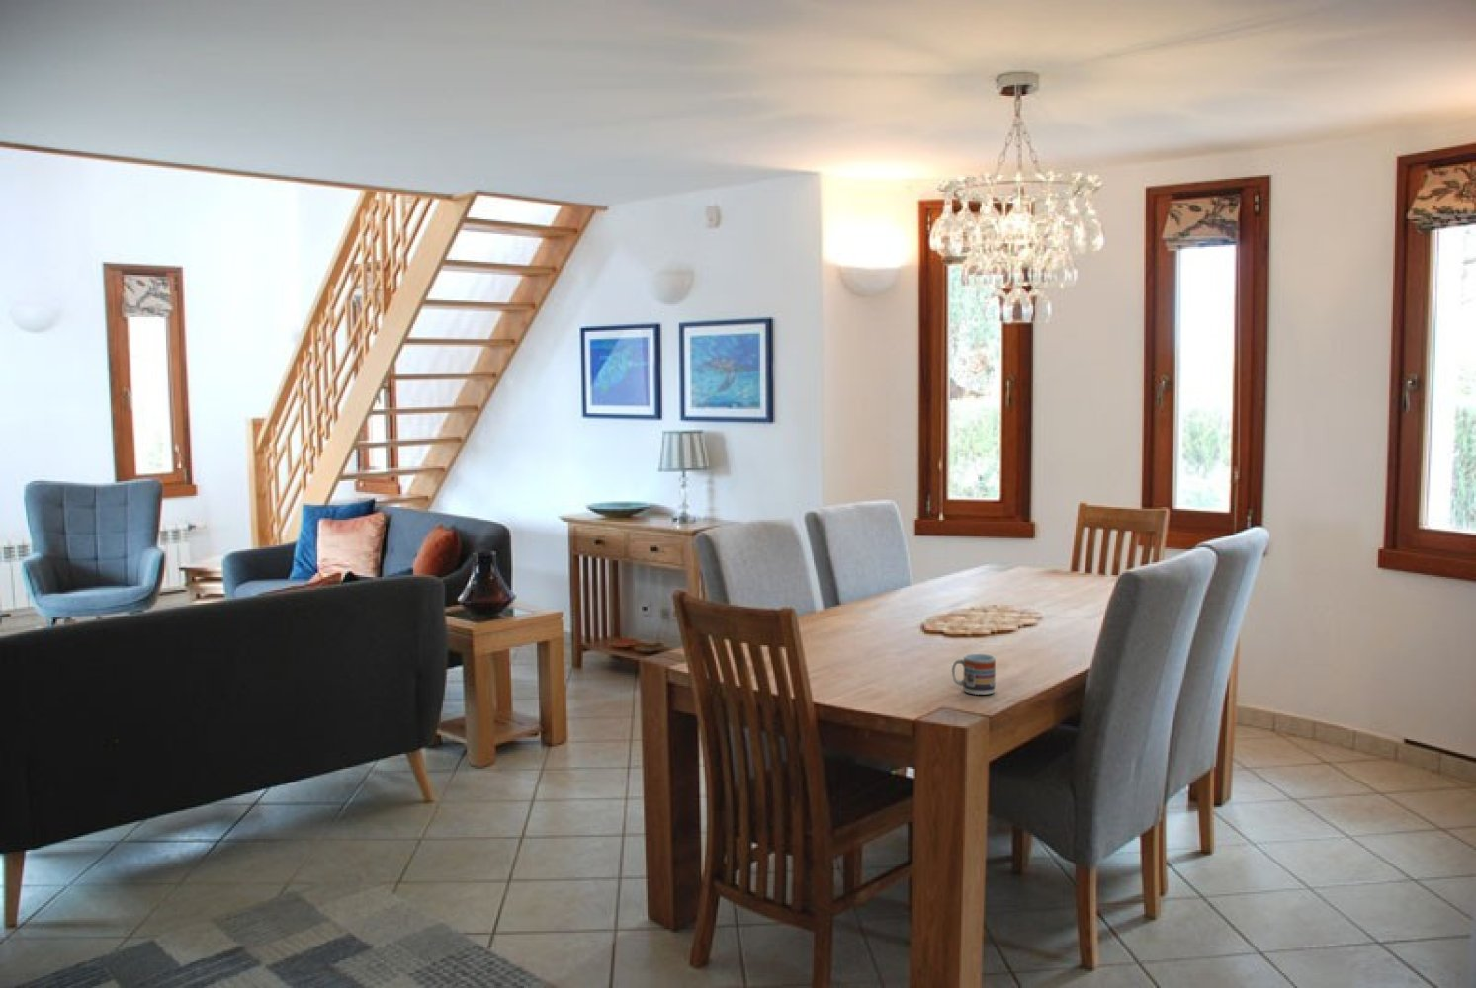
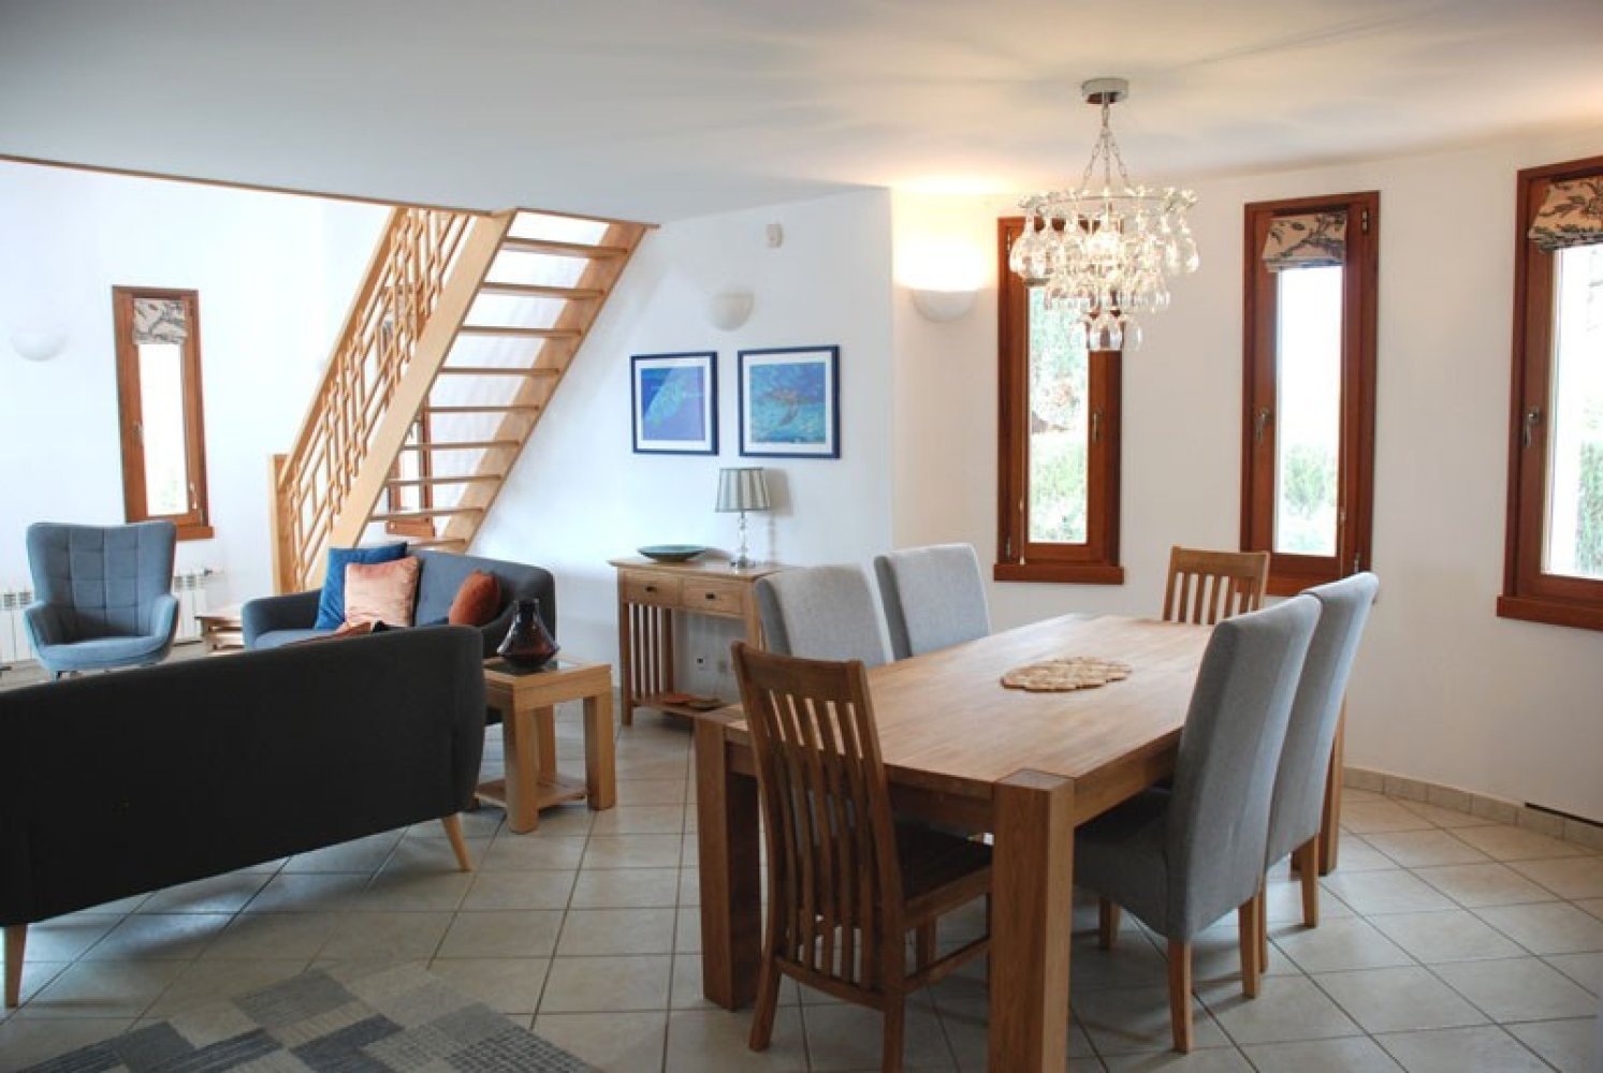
- cup (973, 673)
